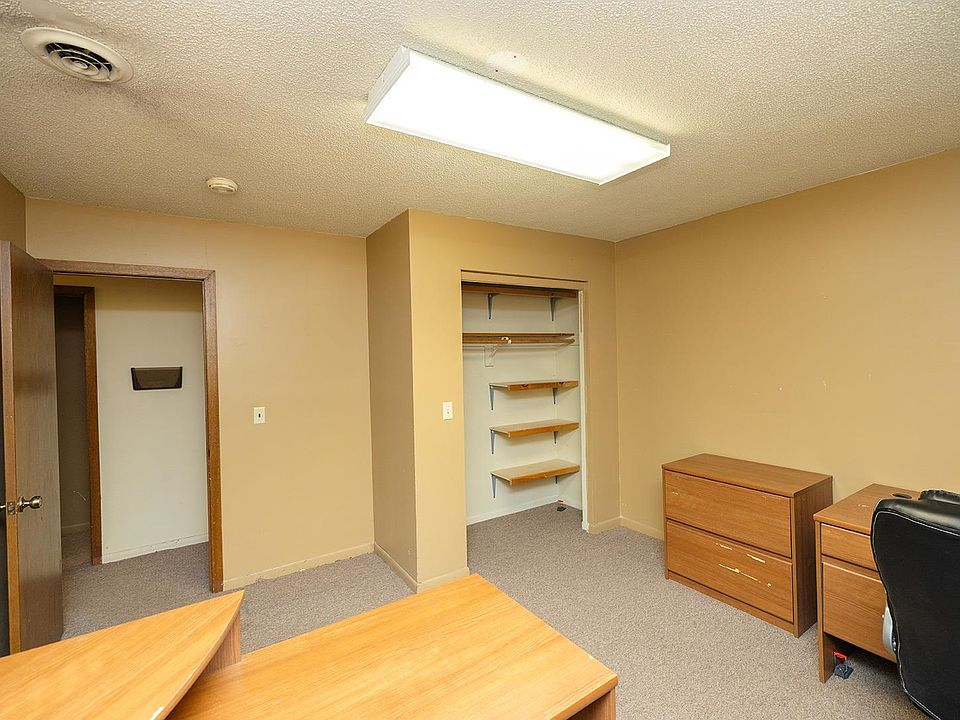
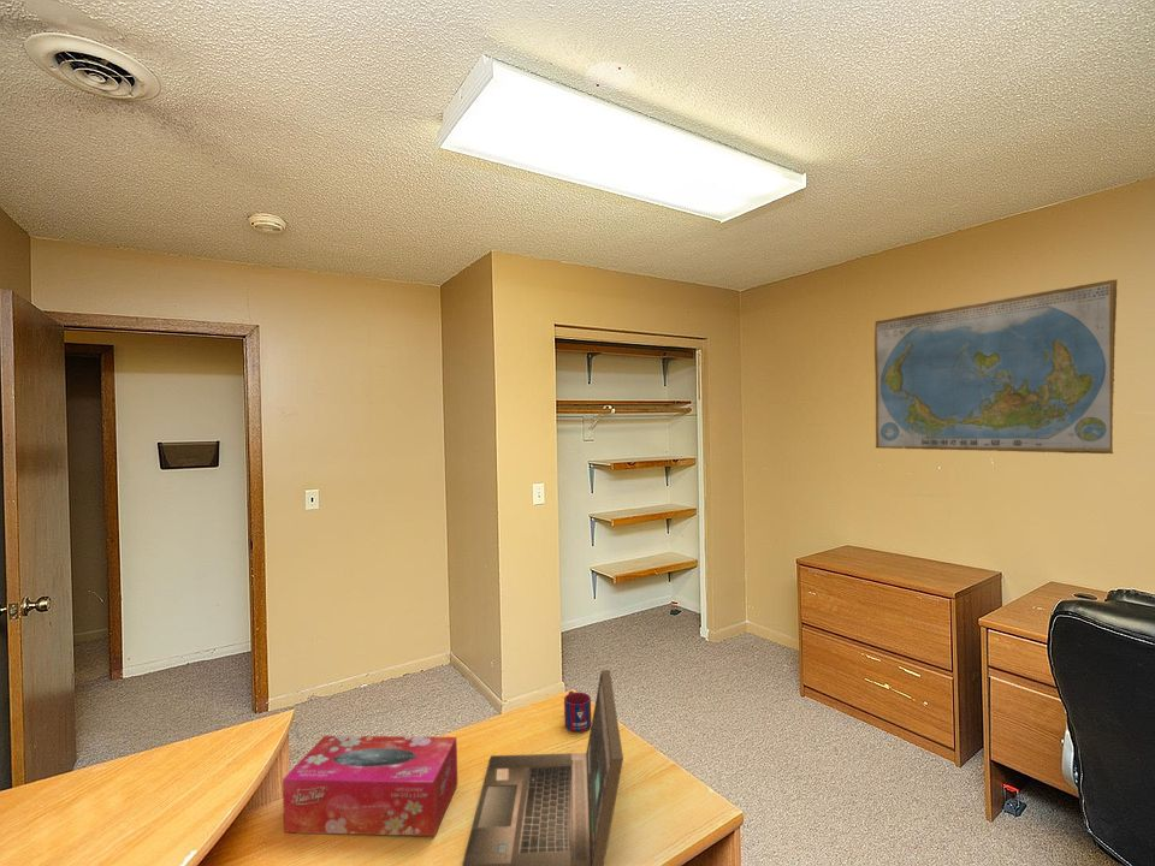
+ mug (576, 708)
+ laptop (546, 759)
+ world map (977, 376)
+ tissue box (374, 782)
